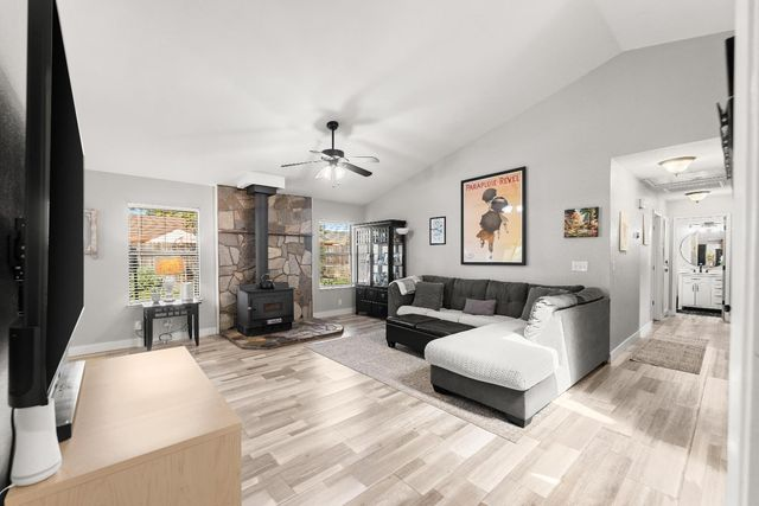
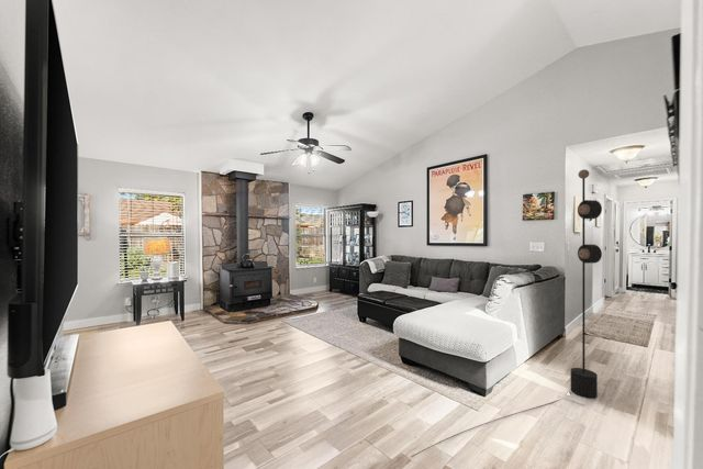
+ floor lamp (582, 290)
